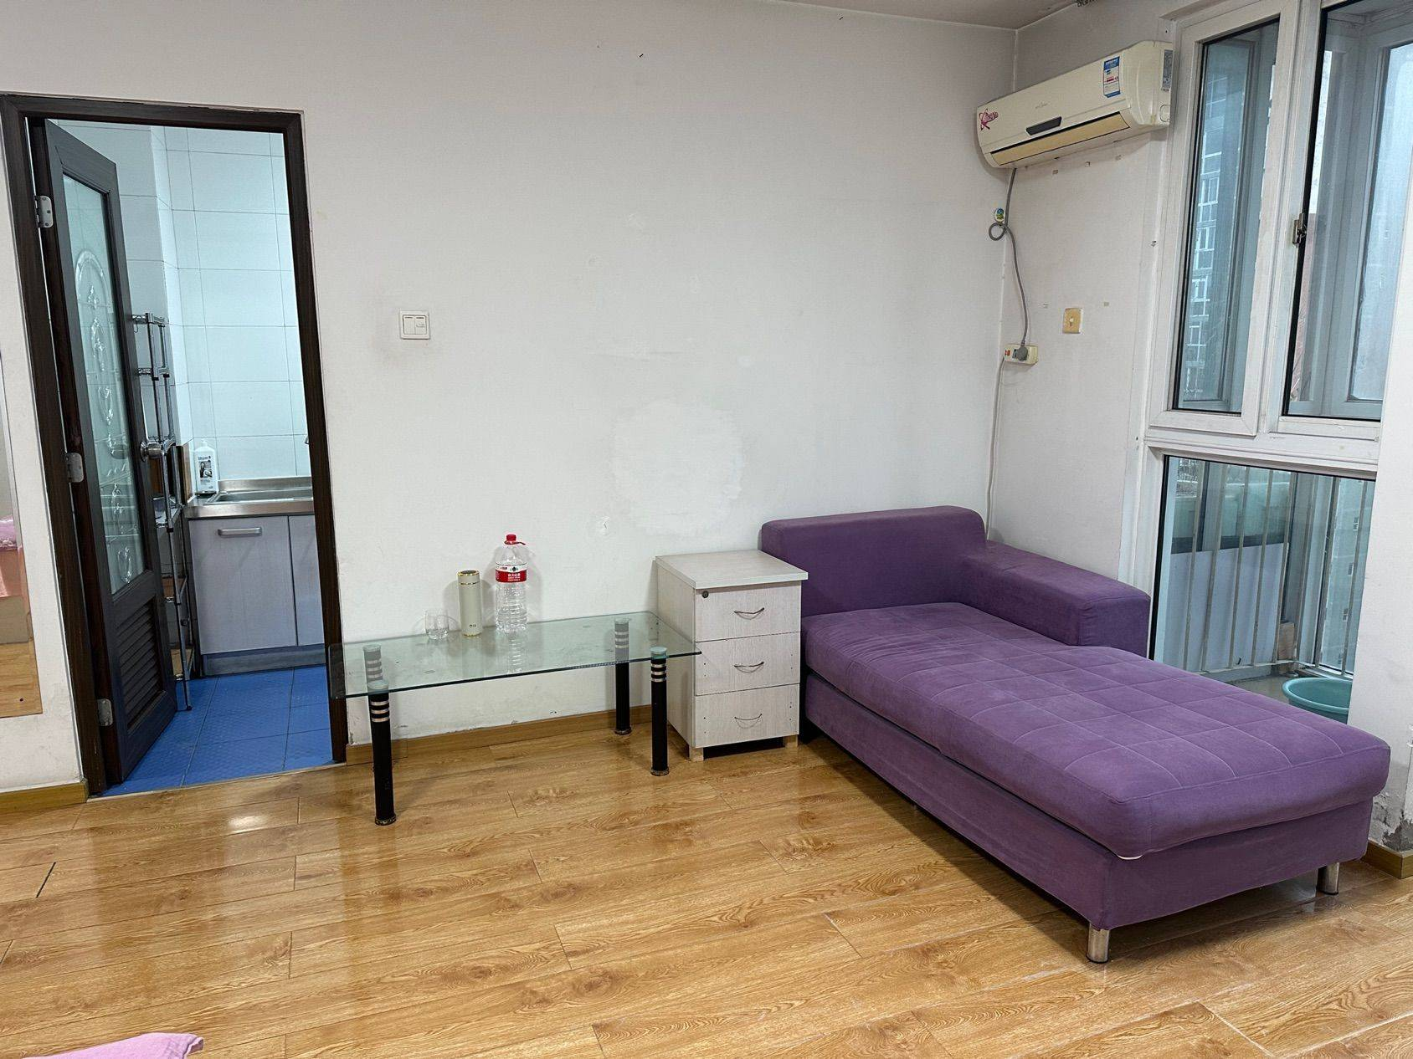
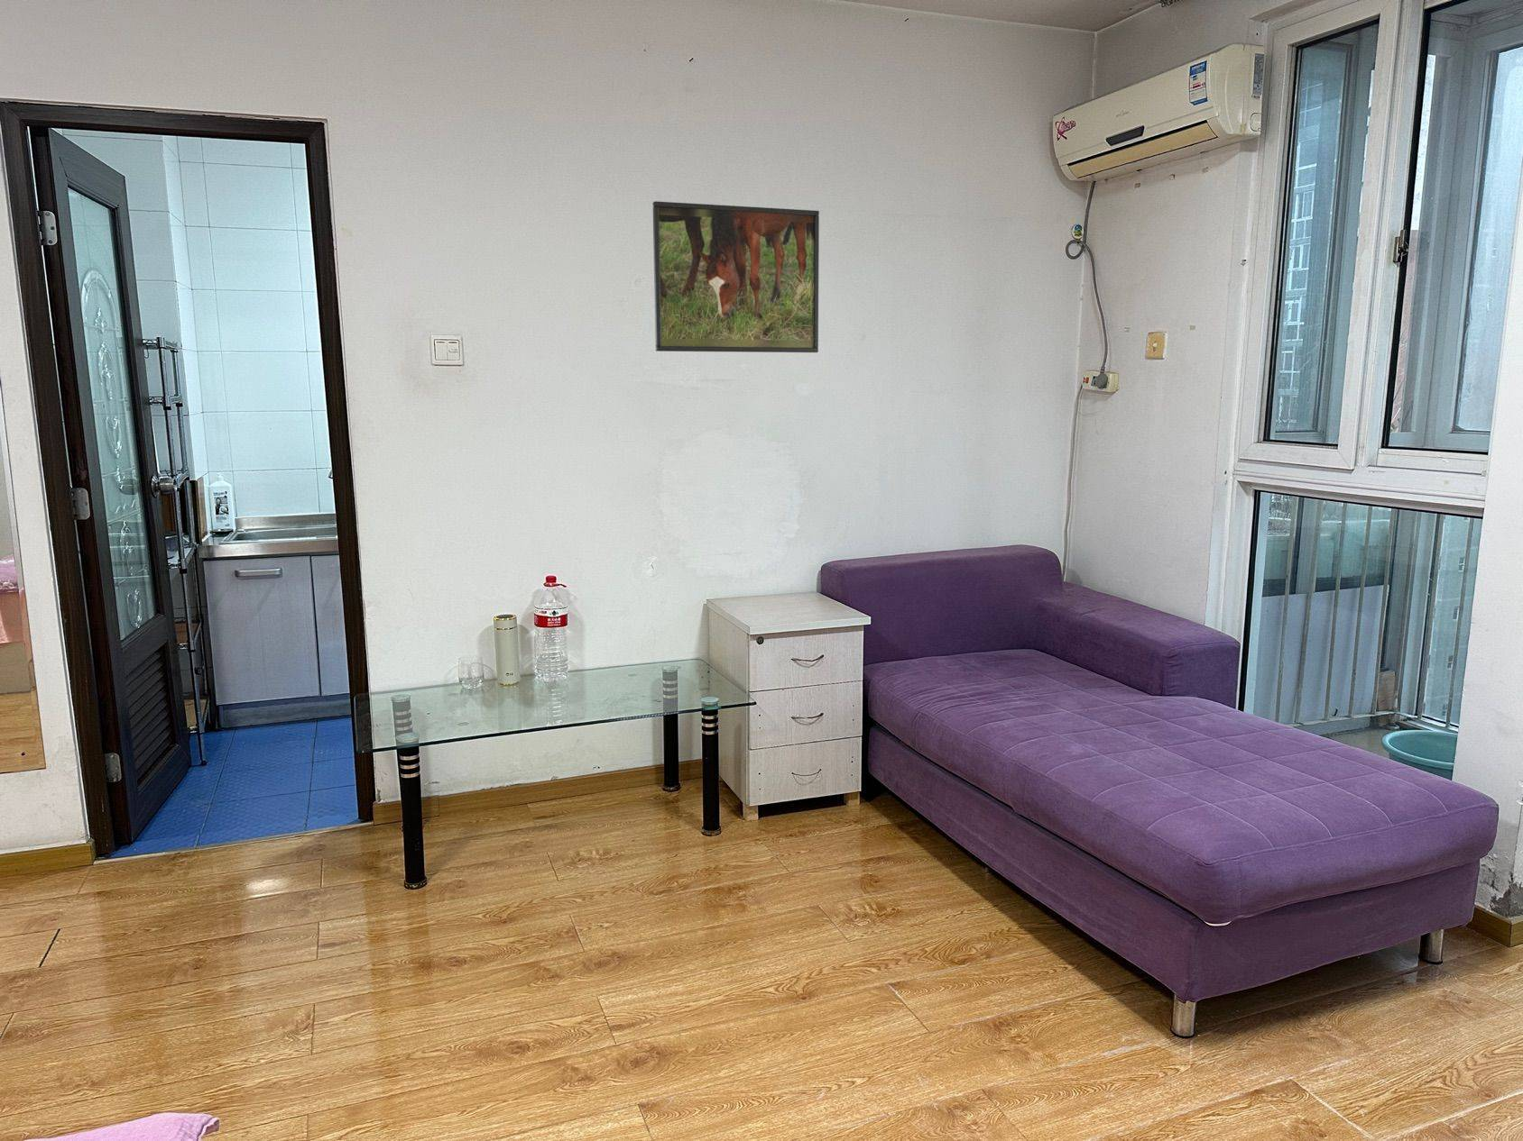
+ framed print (738, 279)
